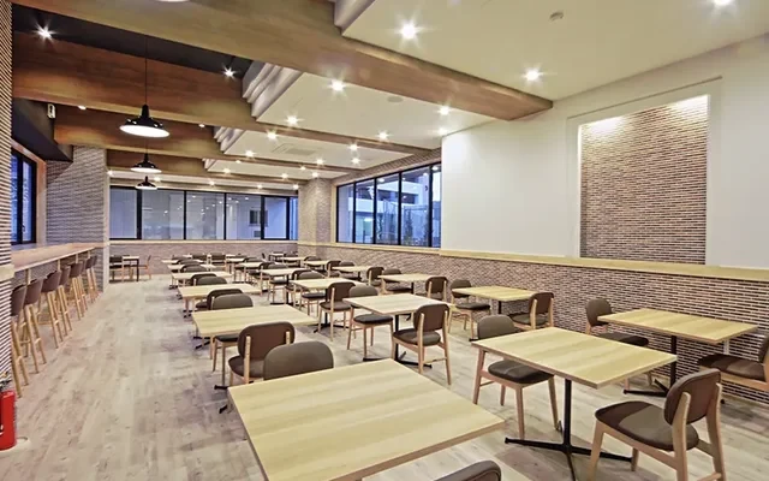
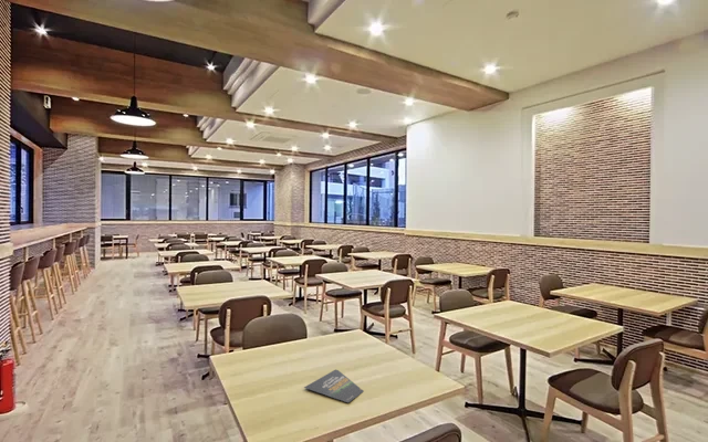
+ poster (341, 383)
